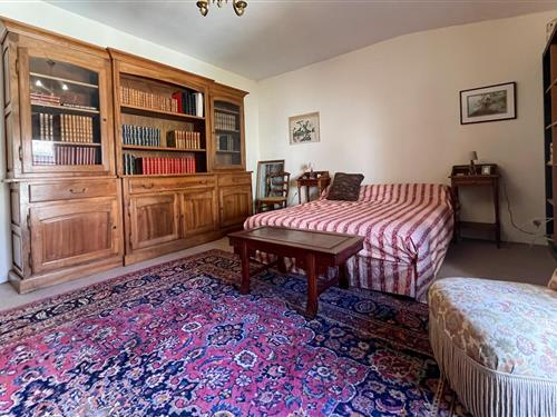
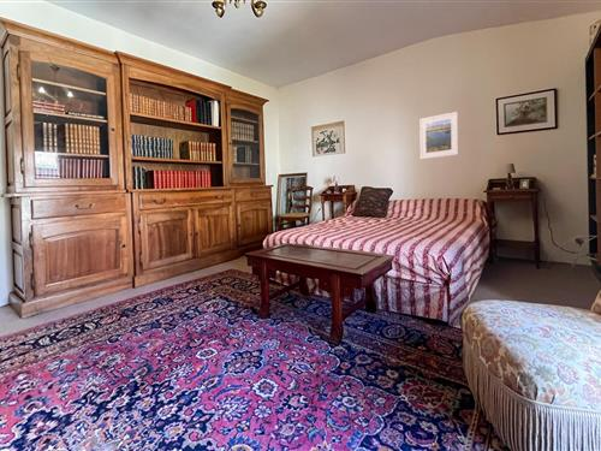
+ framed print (438, 136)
